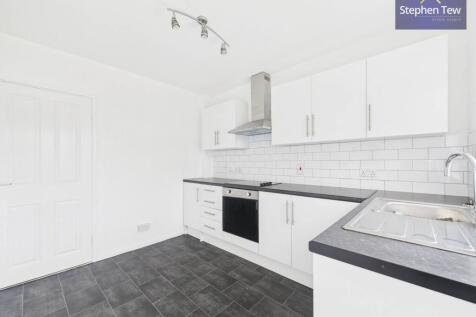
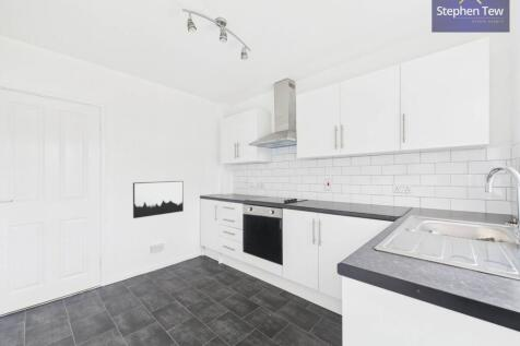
+ wall art (159, 198)
